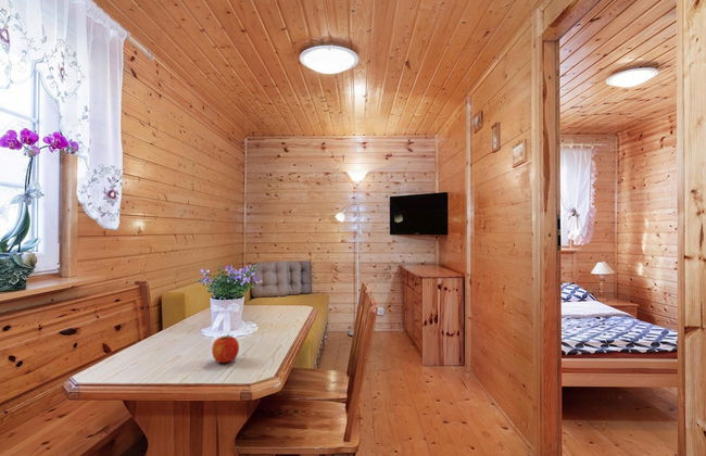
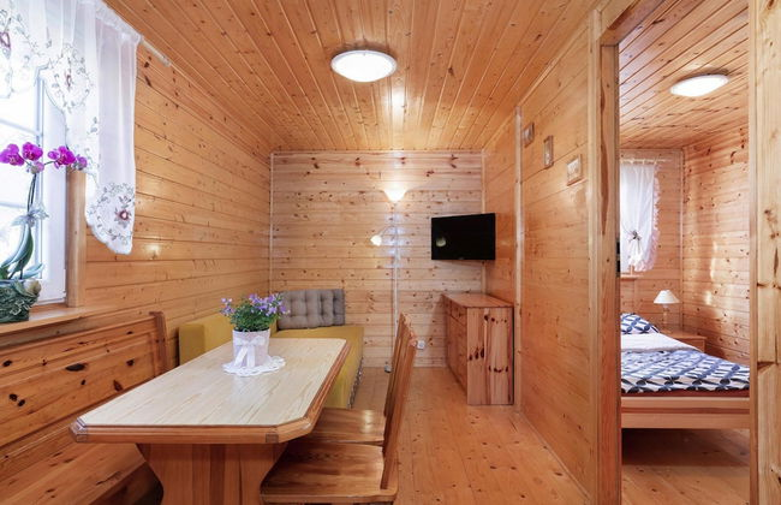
- apple (225, 347)
